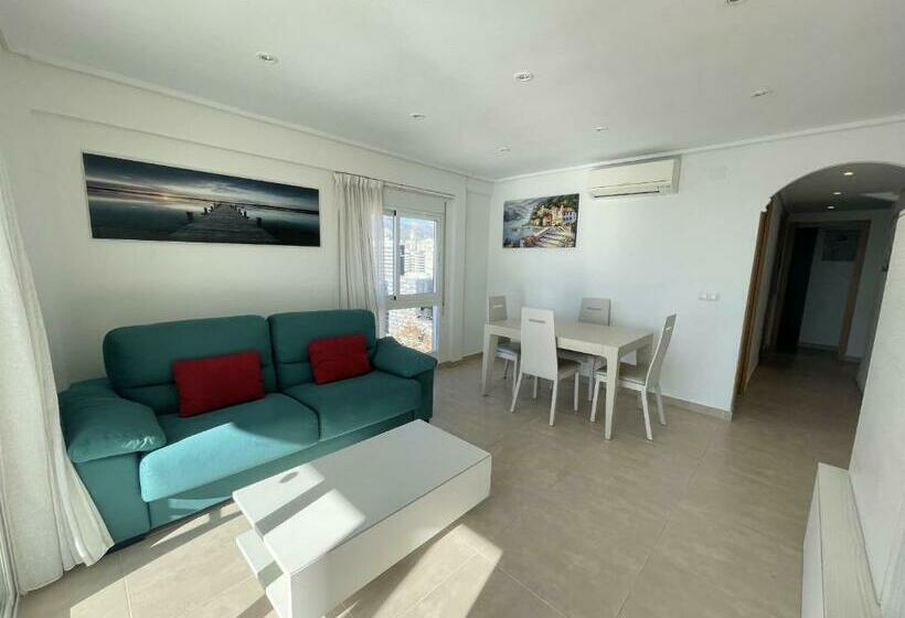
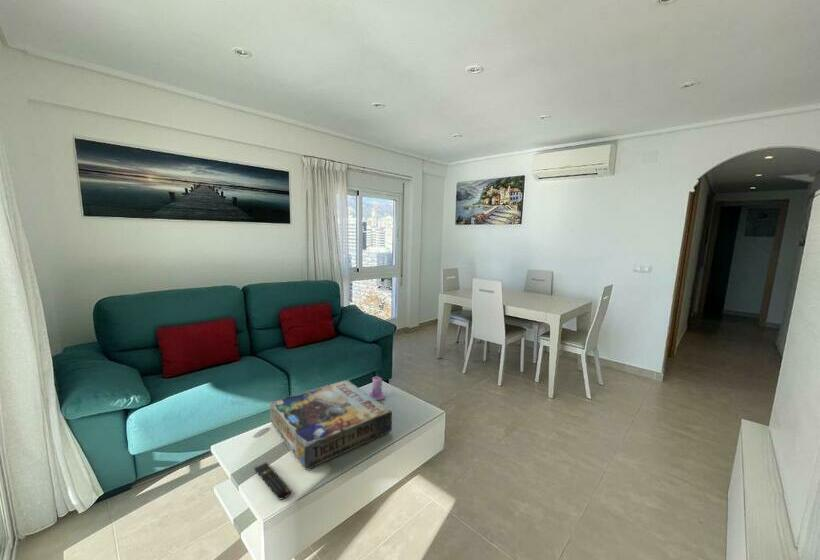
+ board game (330, 416)
+ candle (376, 385)
+ remote control (272, 480)
